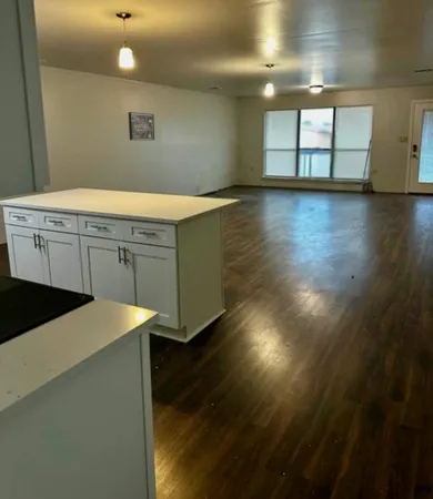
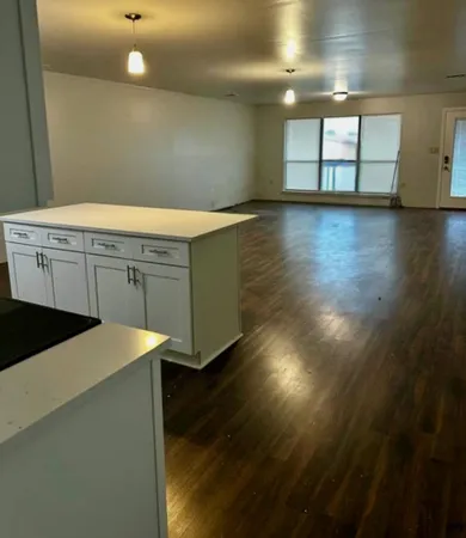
- wall art (141, 126)
